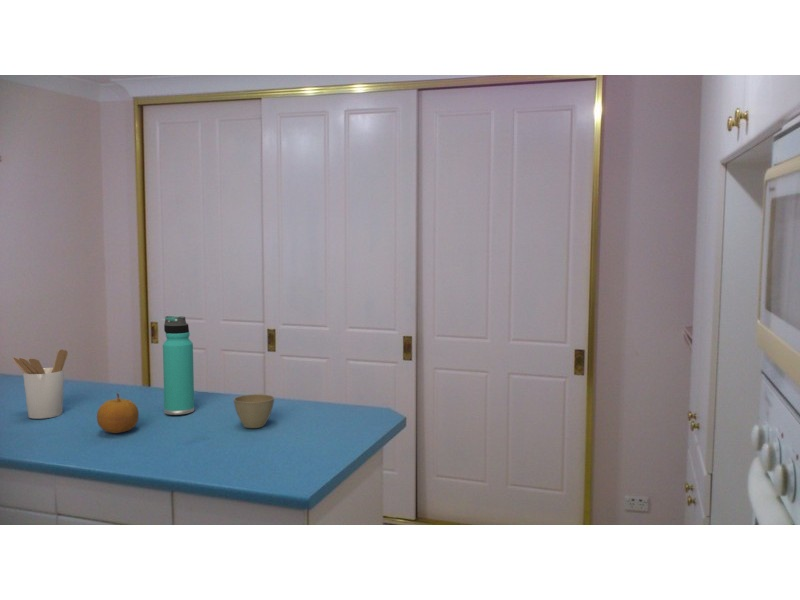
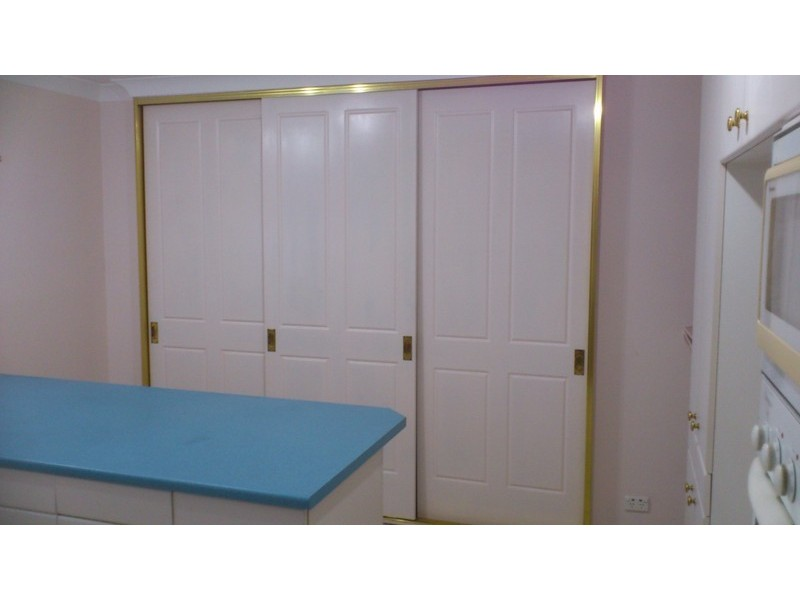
- flower pot (254, 411)
- utensil holder (39, 384)
- thermos bottle (178, 364)
- fruit (117, 411)
